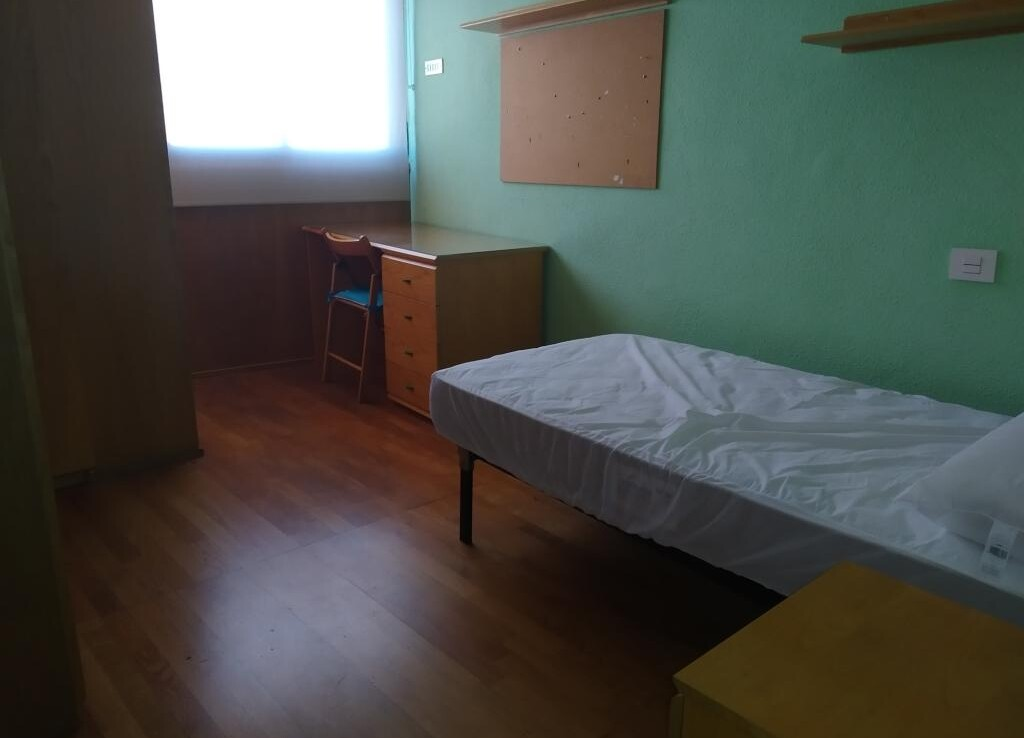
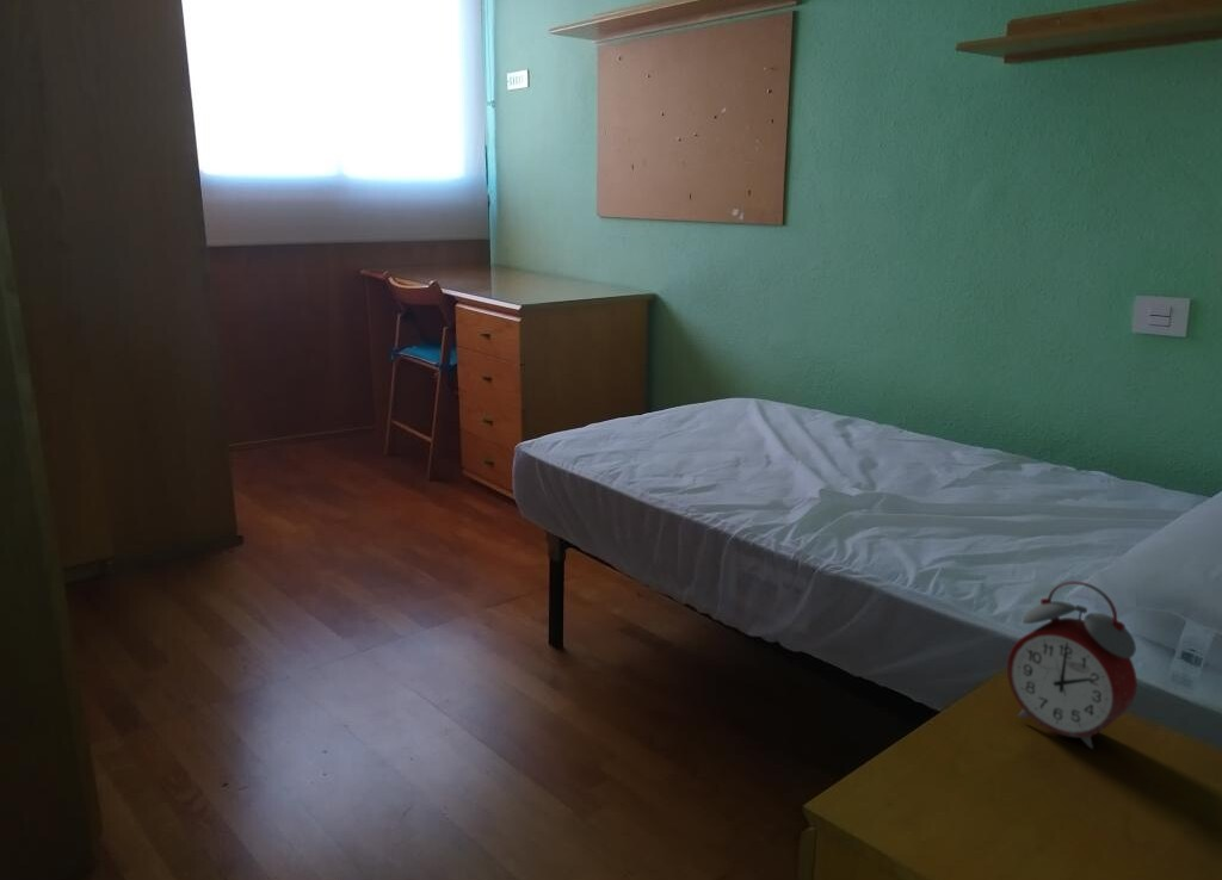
+ alarm clock (1074, 656)
